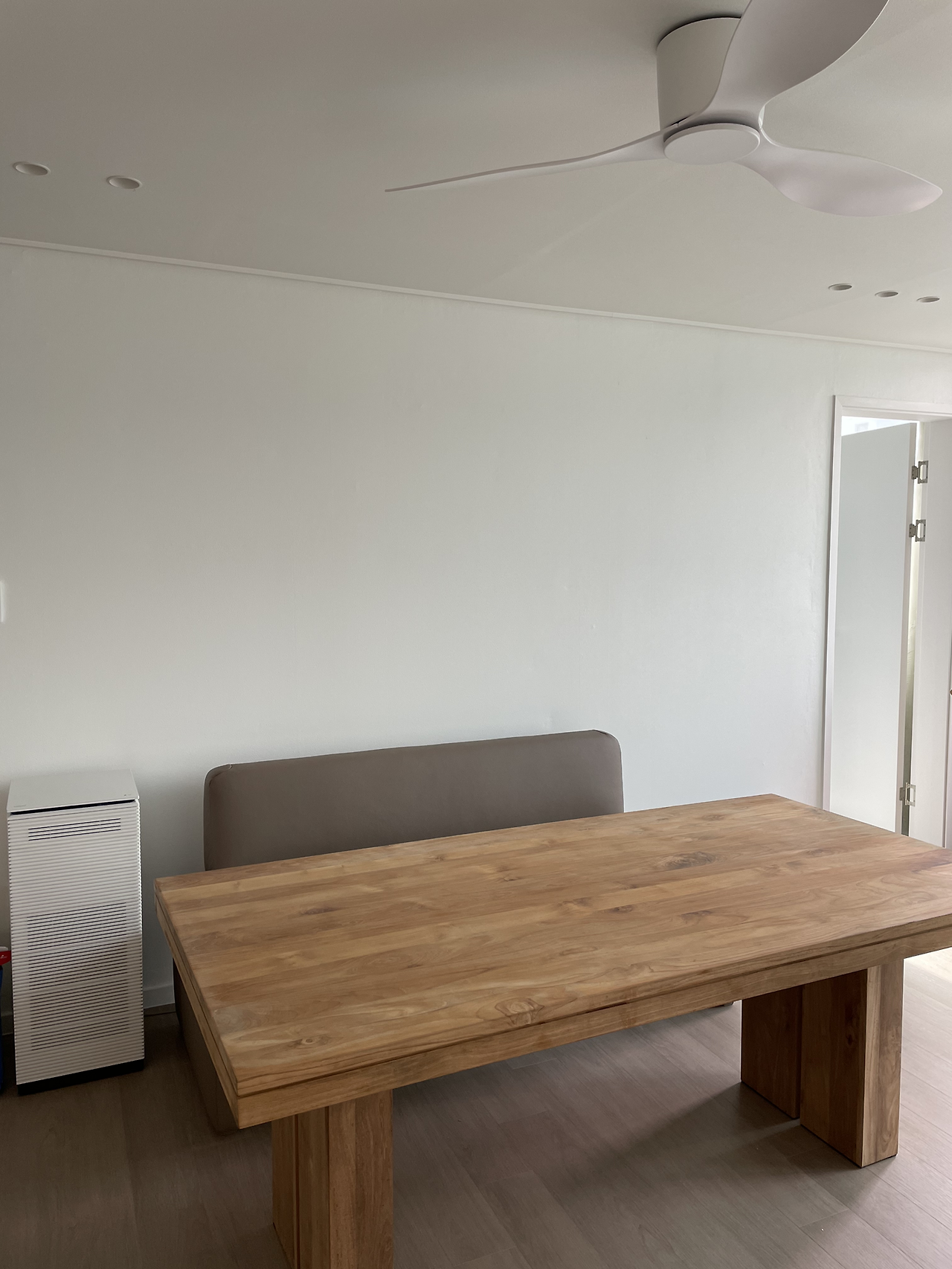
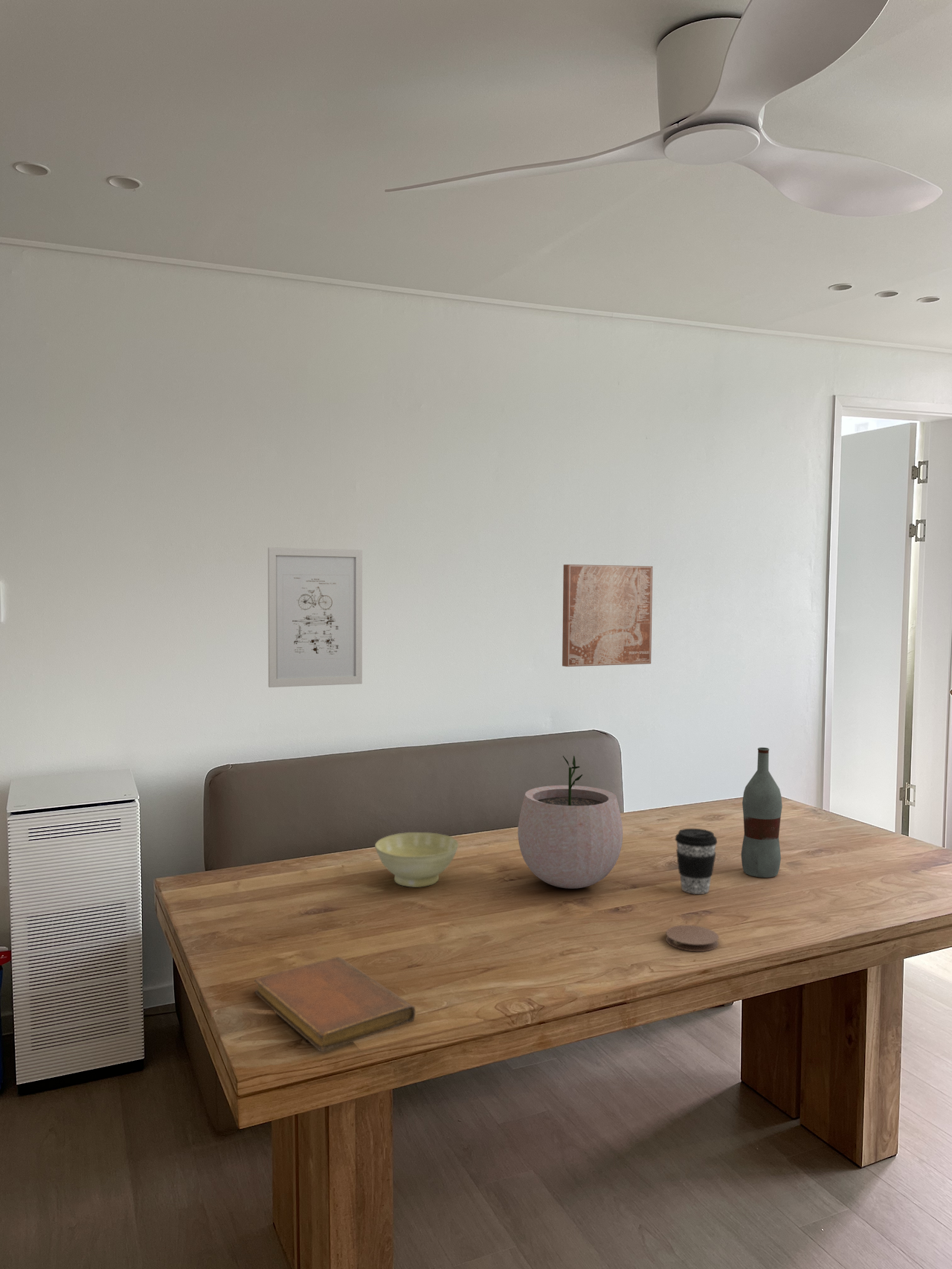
+ wall art (608, 615)
+ plant pot (570, 820)
+ bowl (416, 861)
+ coffee cup (695, 861)
+ notebook (332, 998)
+ coaster (692, 938)
+ wall art (316, 617)
+ bottle (762, 810)
